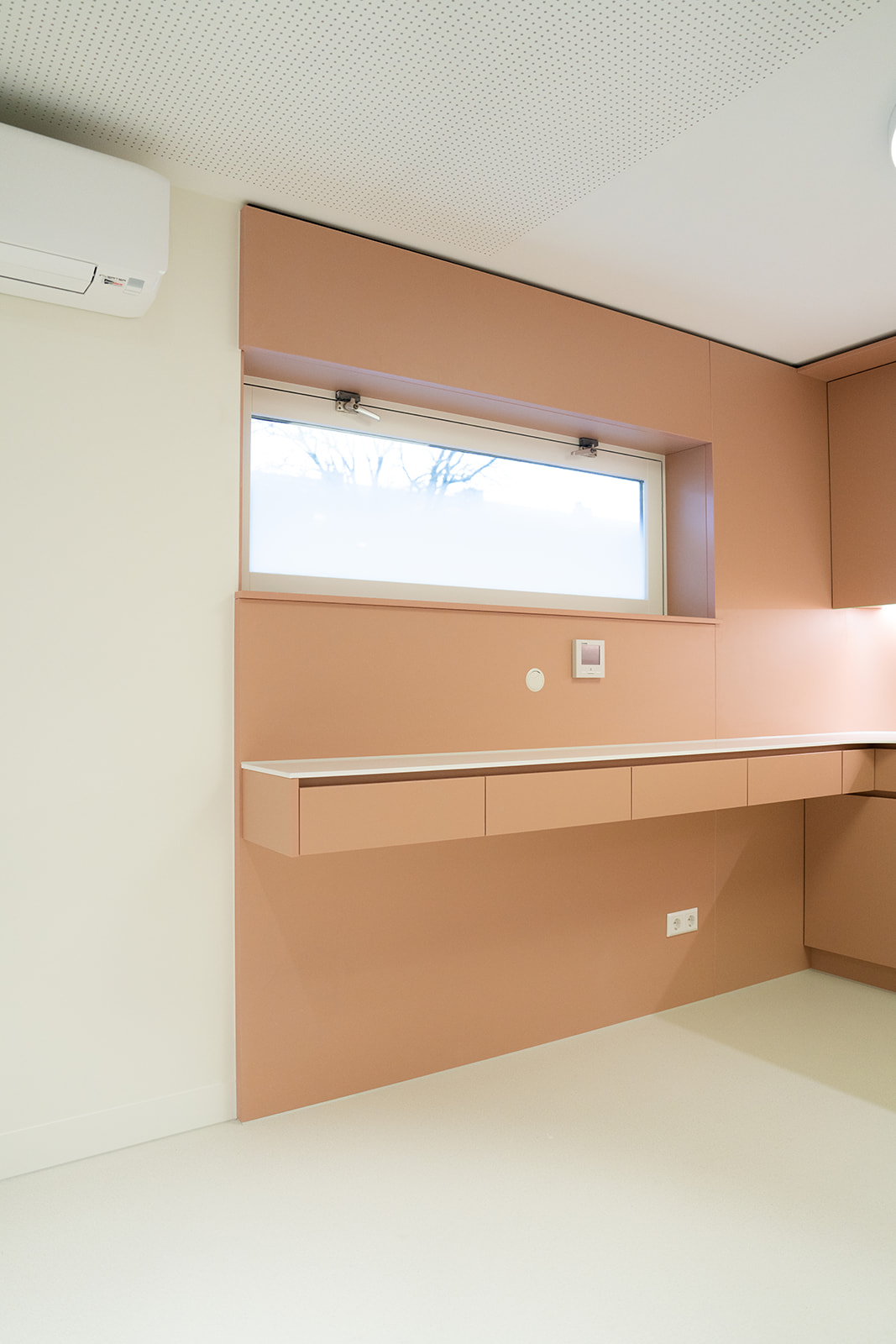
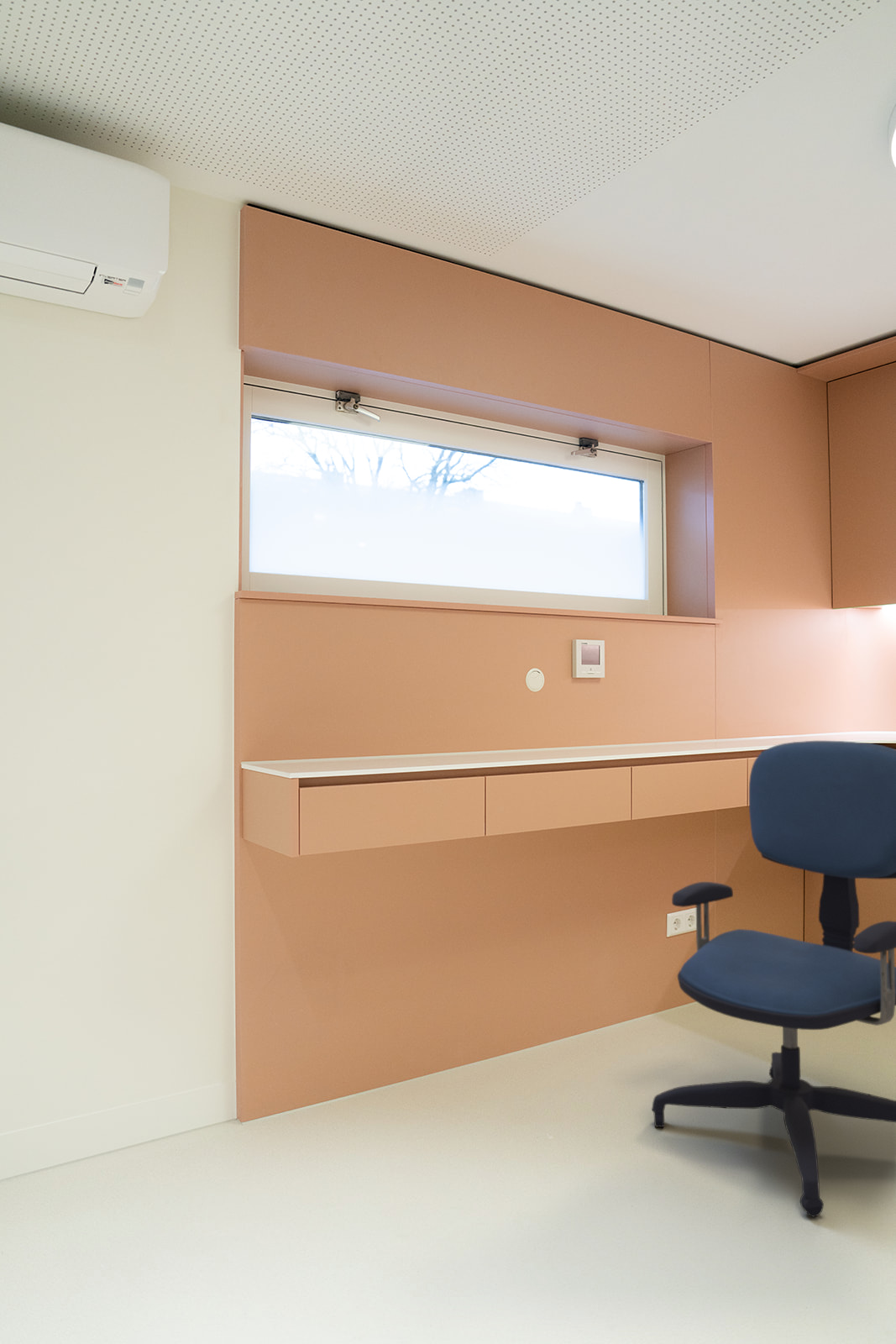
+ office chair (785, 939)
